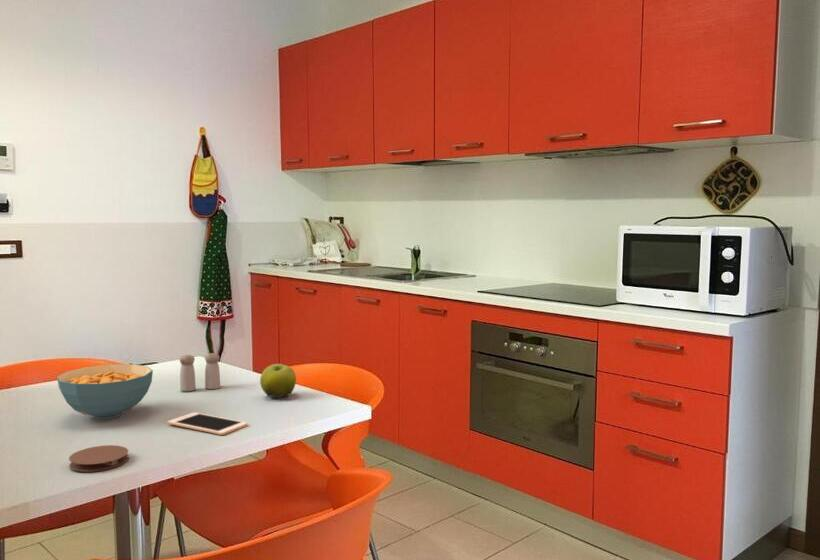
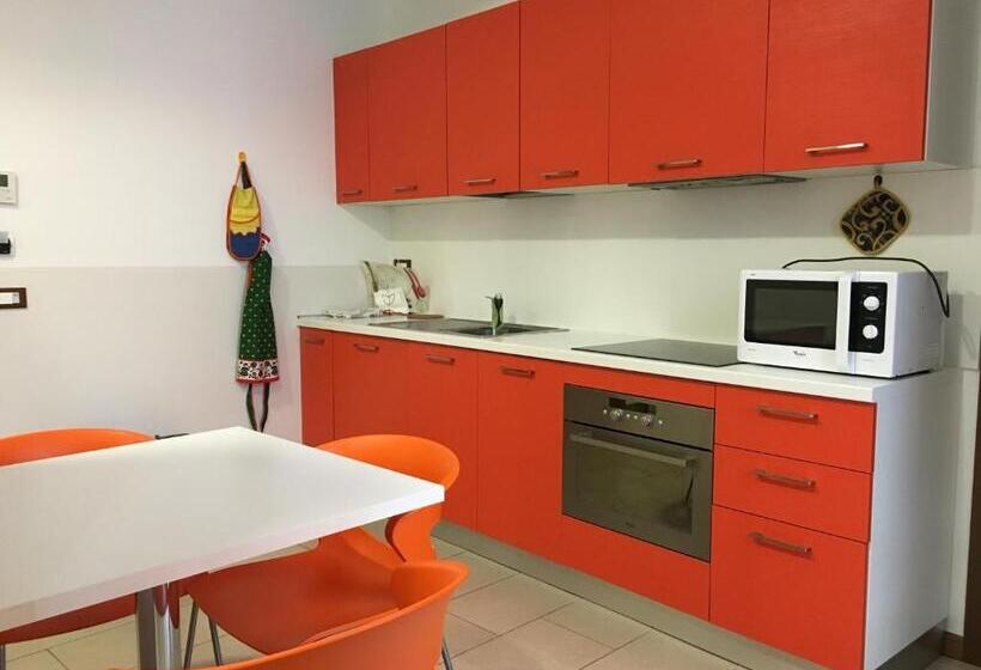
- coaster (99, 458)
- cereal bowl (106, 394)
- salt and pepper shaker (205, 371)
- fruit (278, 380)
- cell phone (207, 423)
